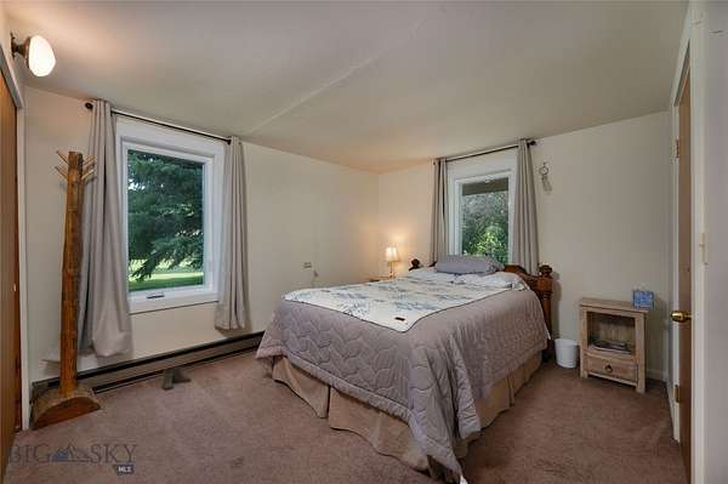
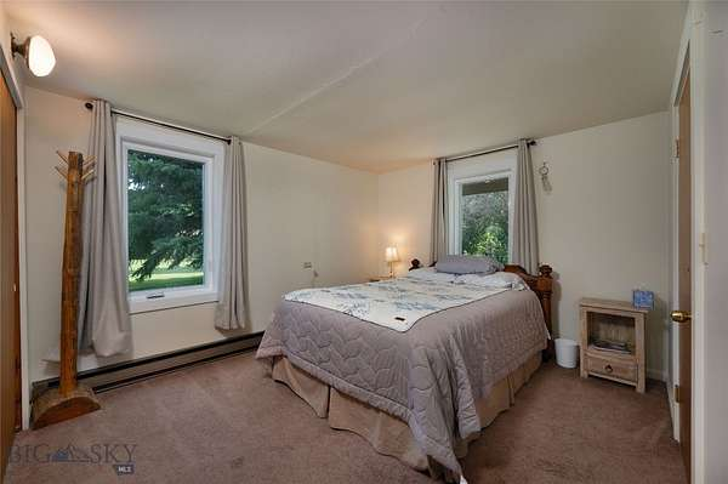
- boots (174, 376)
